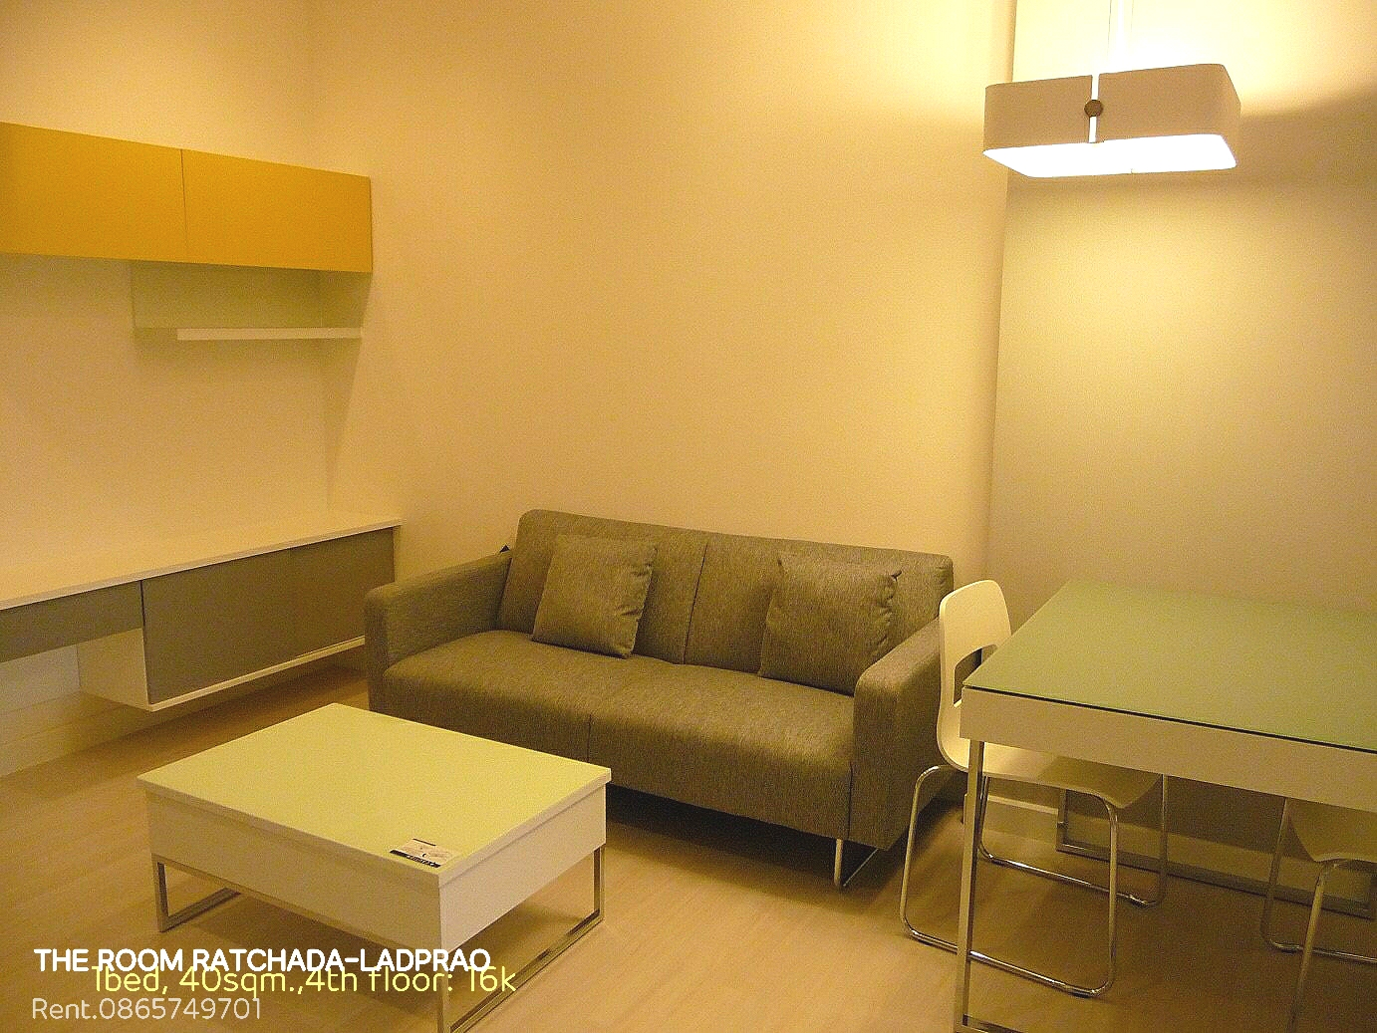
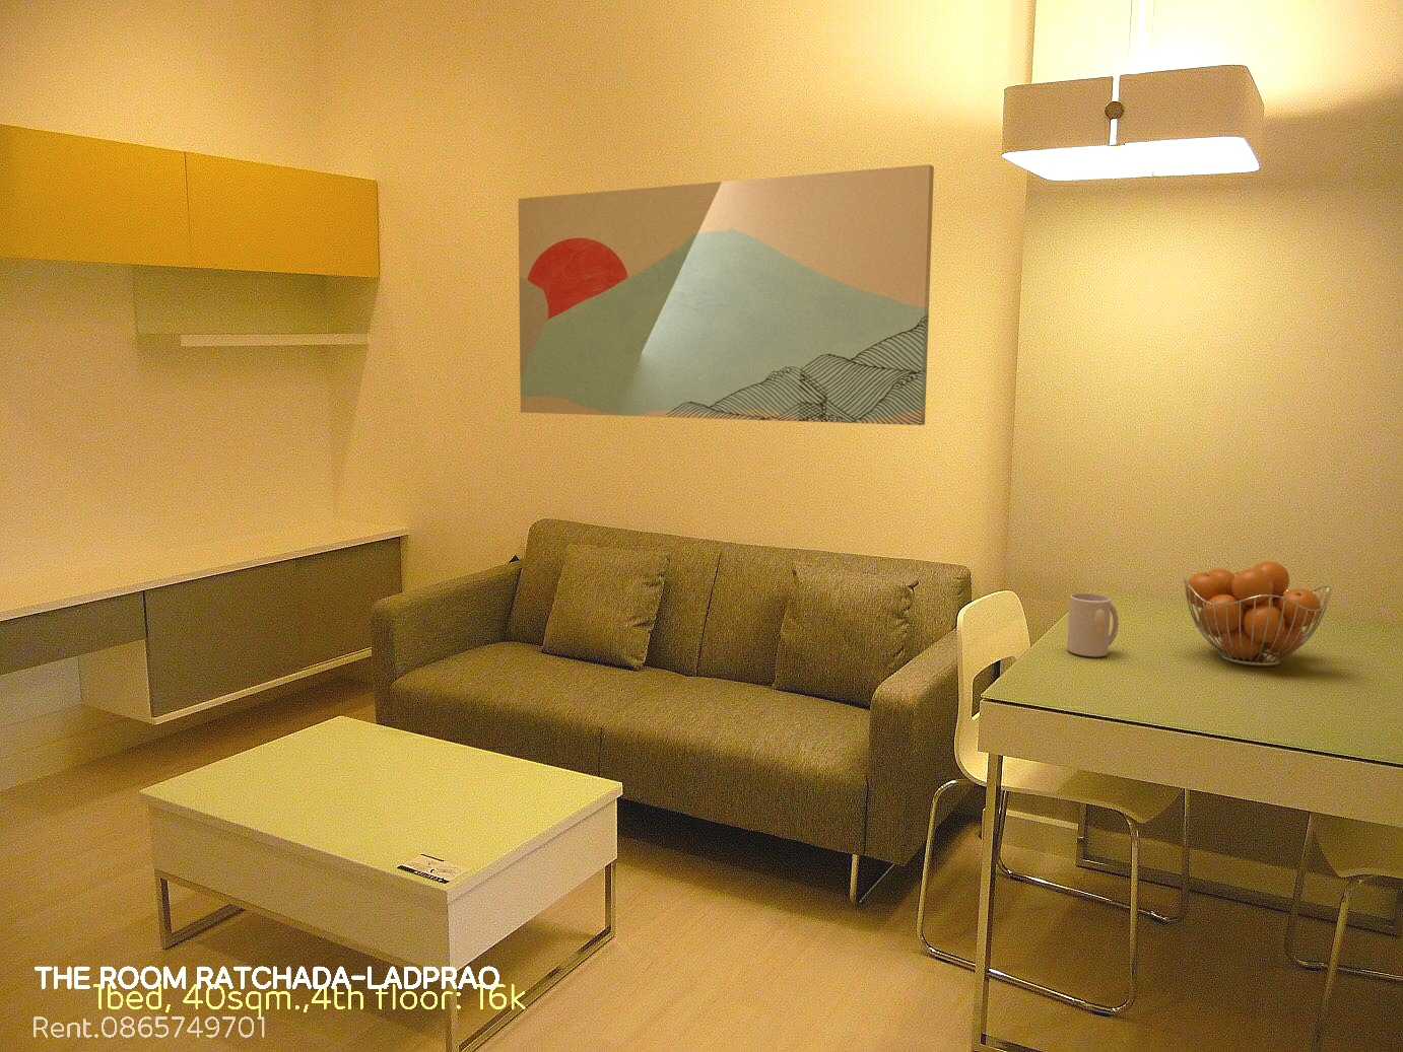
+ fruit basket (1254, 612)
+ mug (1095, 624)
+ wall art (704, 303)
